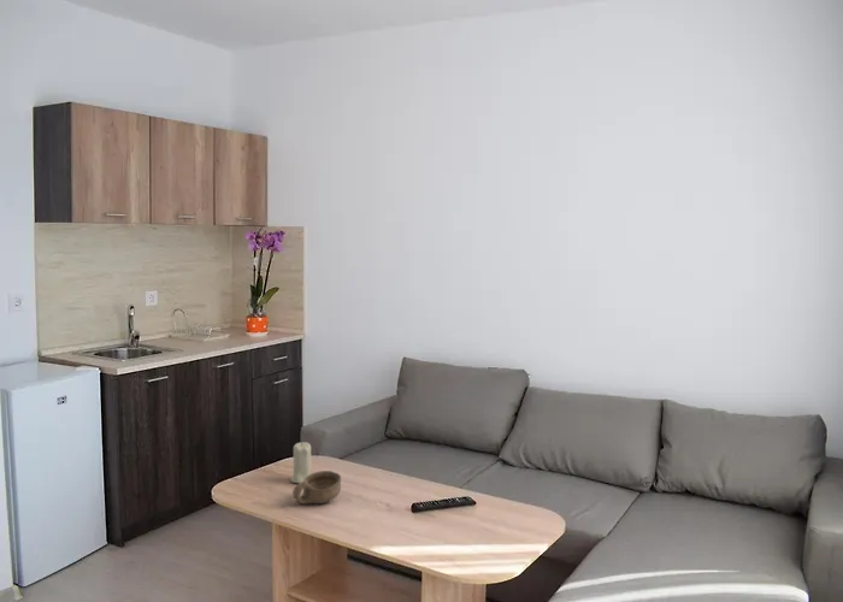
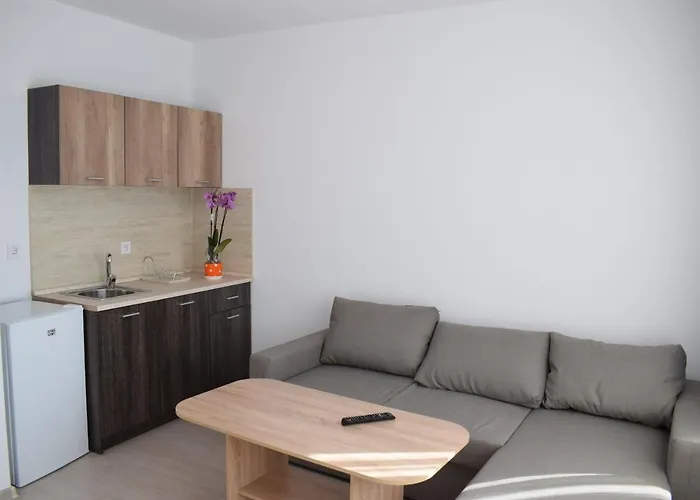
- candle (301, 460)
- bowl (317, 489)
